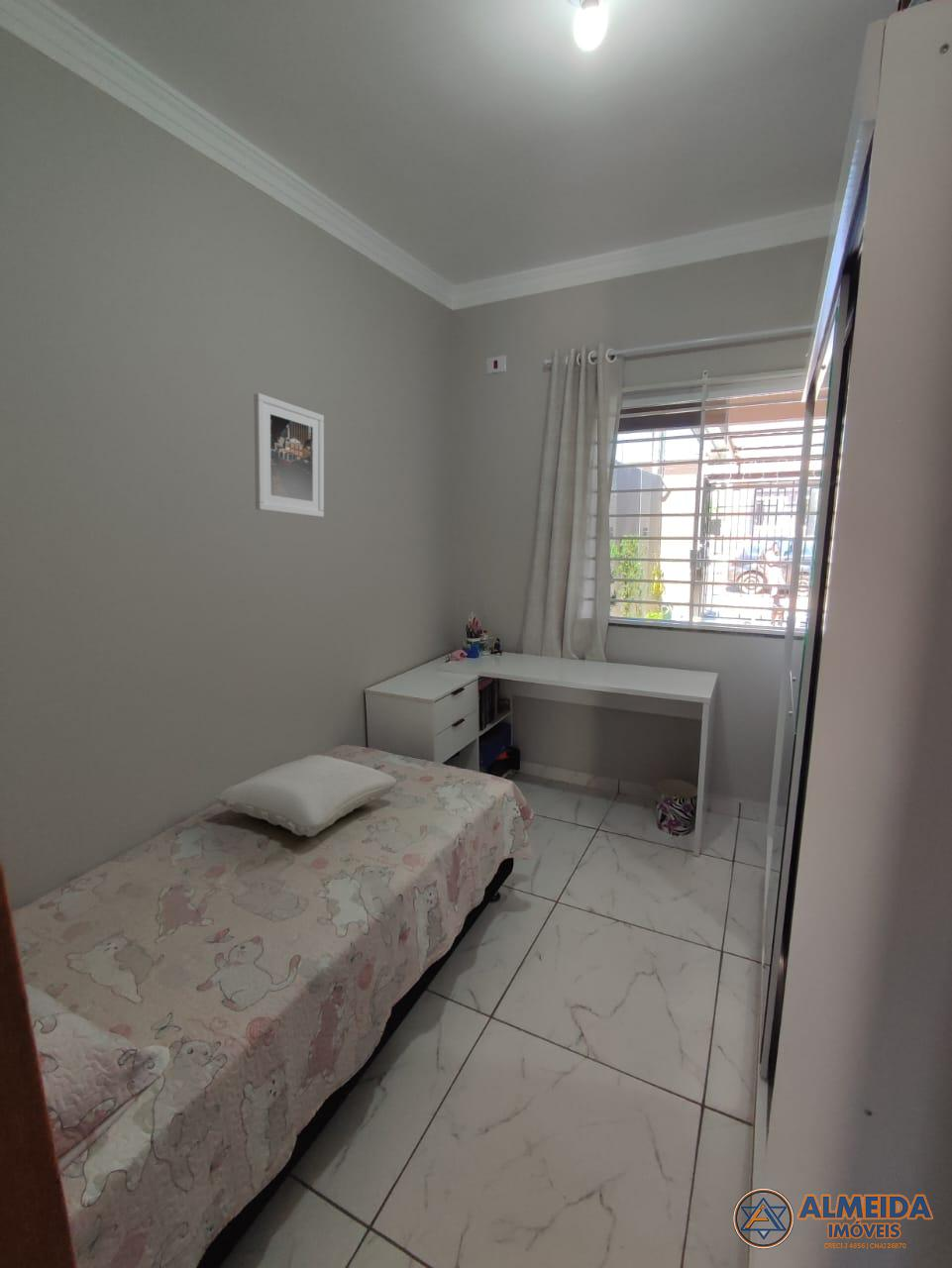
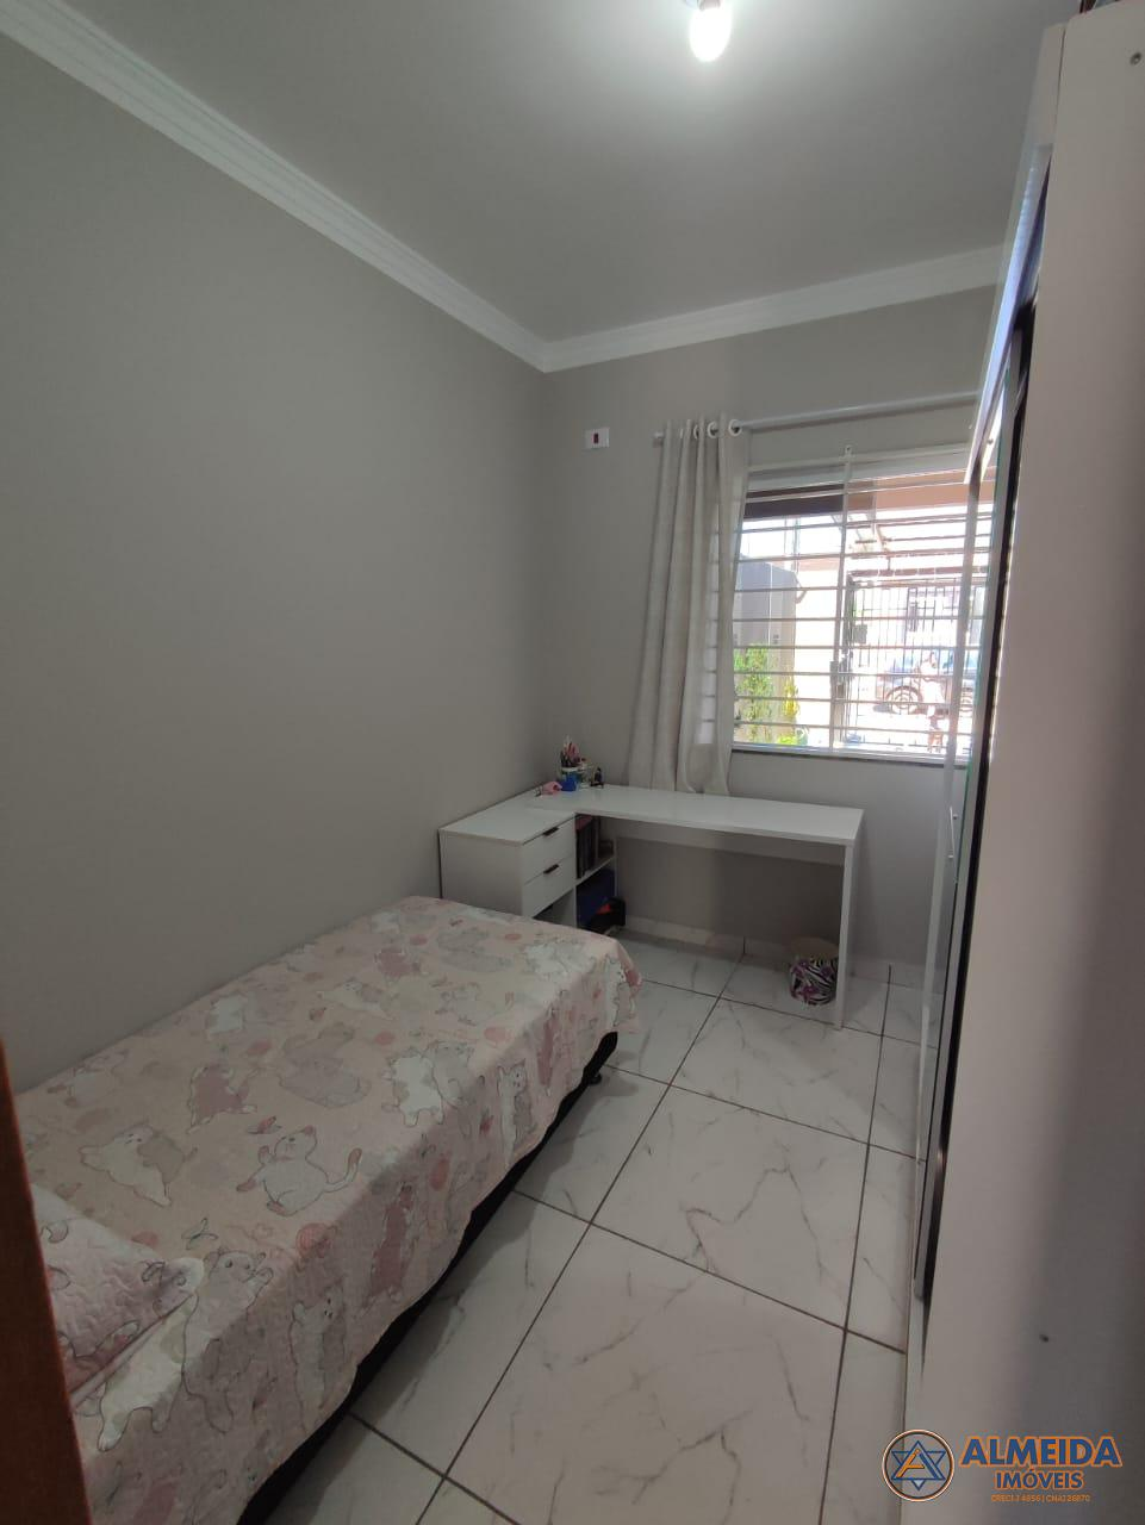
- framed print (291, 460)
- pillow (310, 791)
